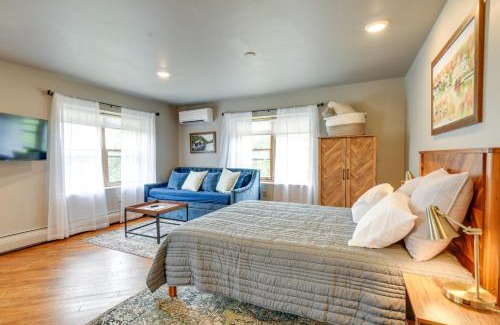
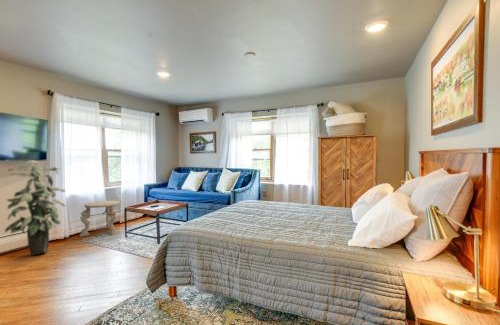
+ indoor plant (34, 206)
+ side table (106, 217)
